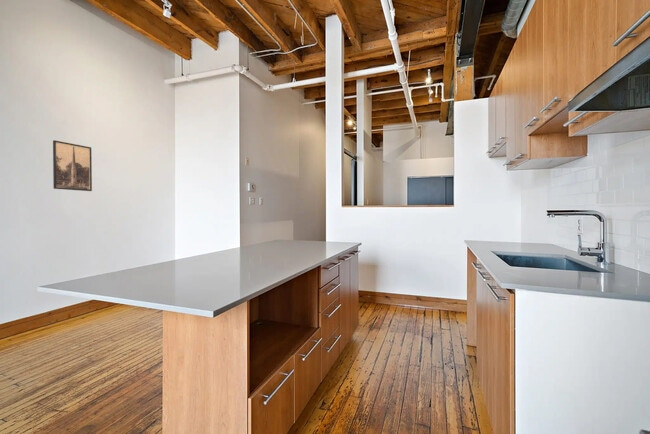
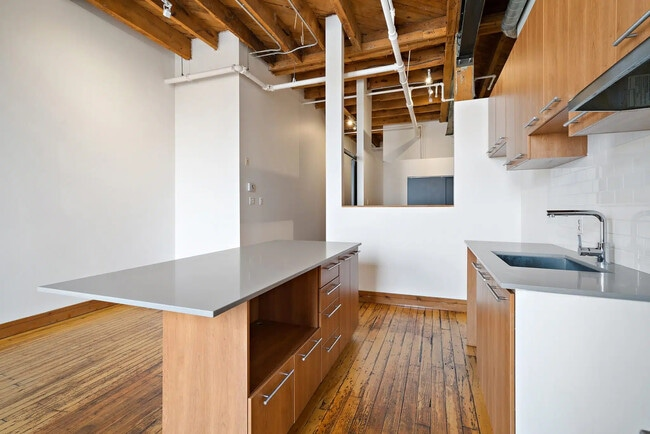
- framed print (73, 167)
